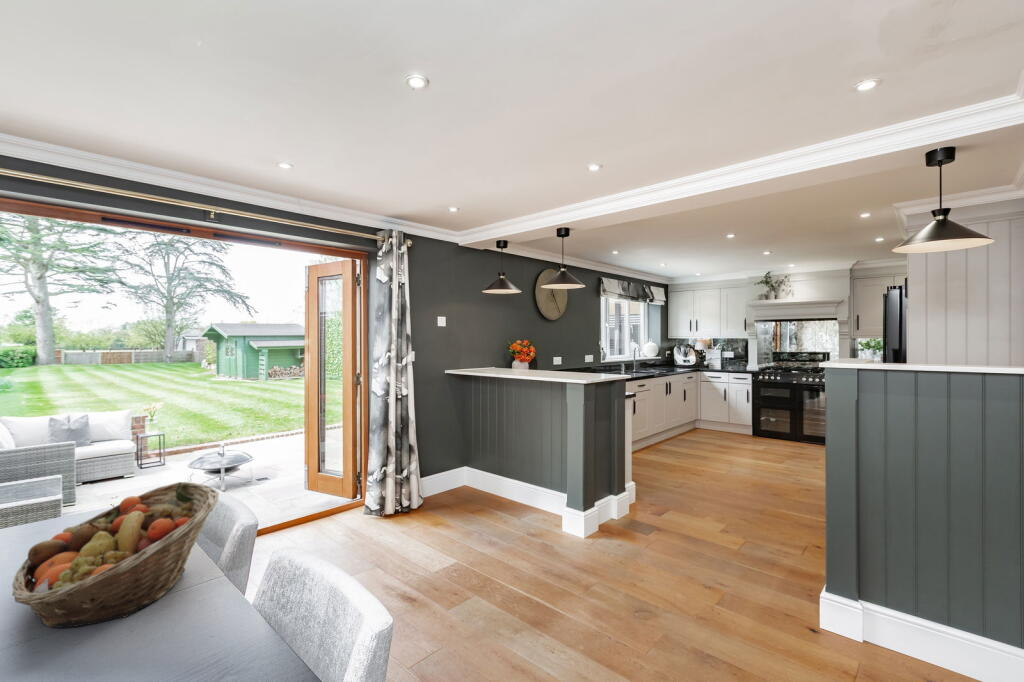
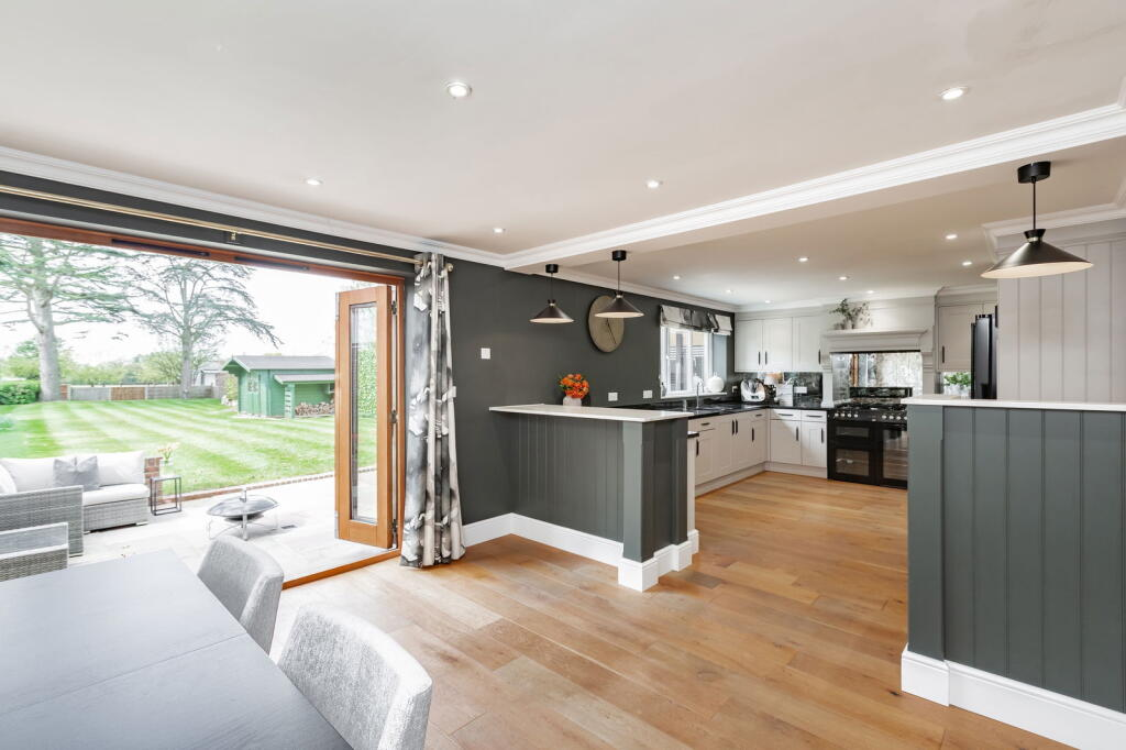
- fruit basket (125, 545)
